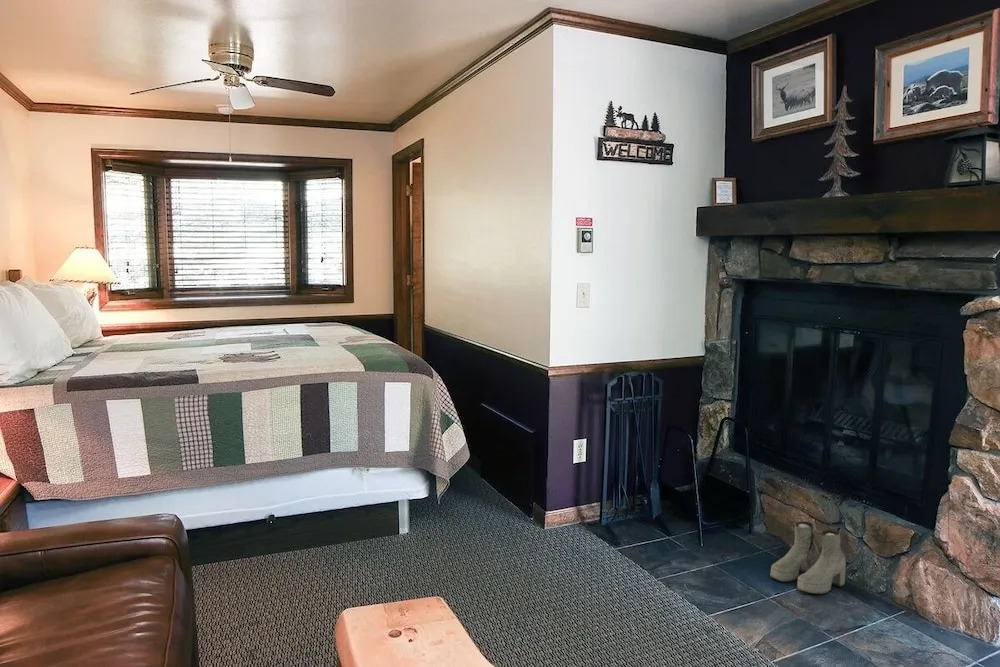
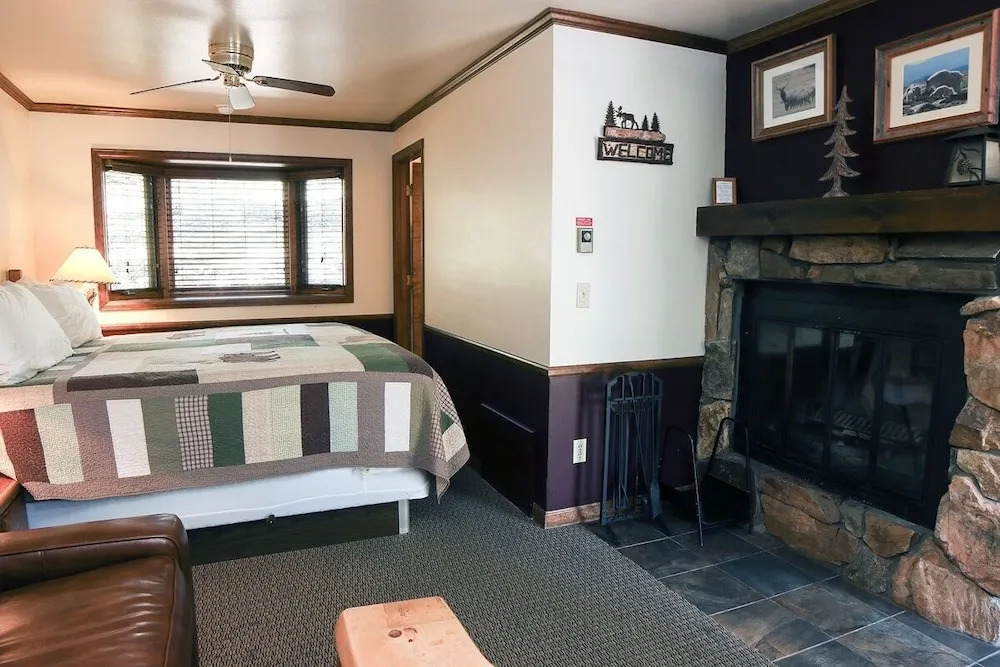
- boots (809, 555)
